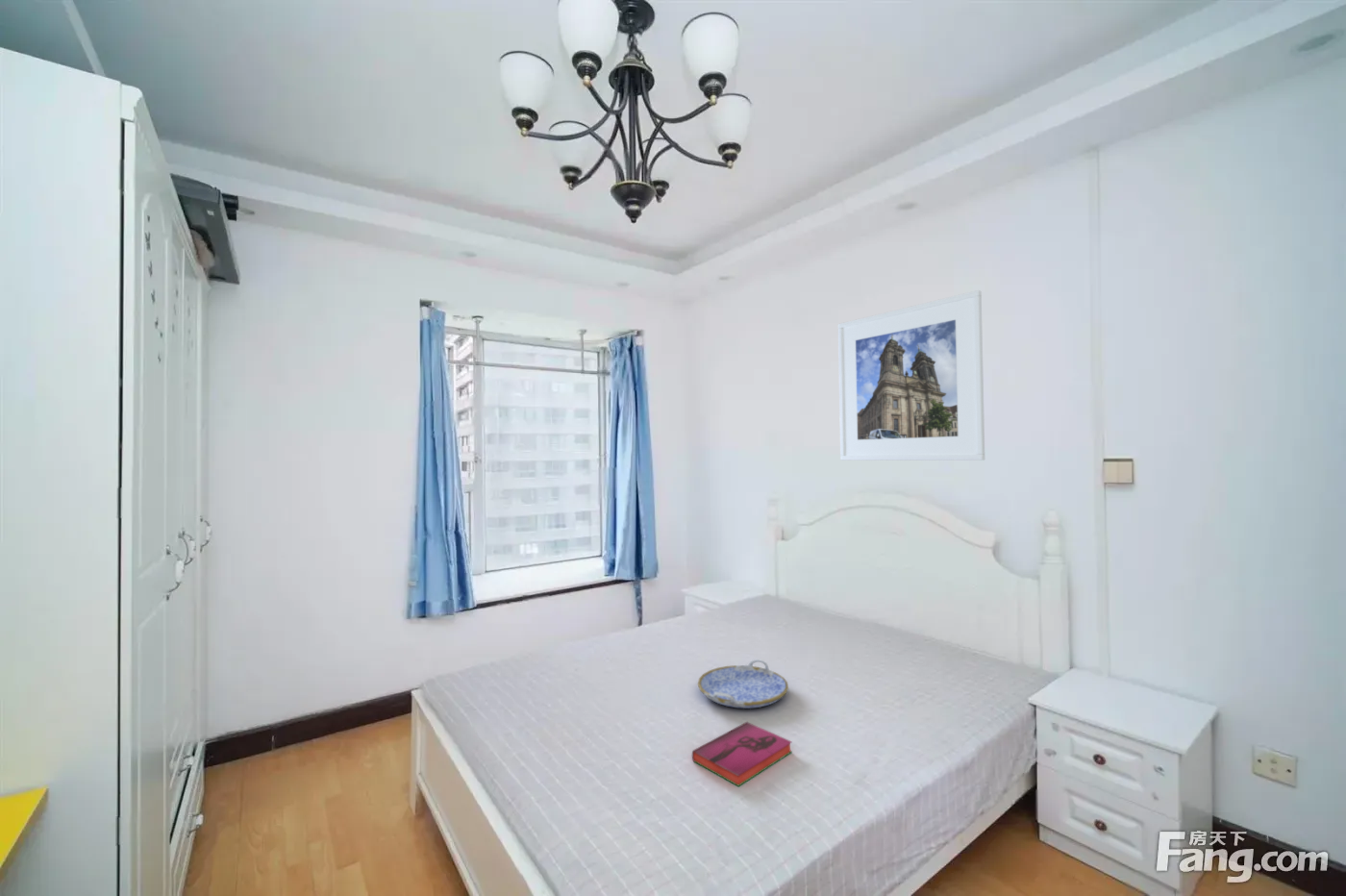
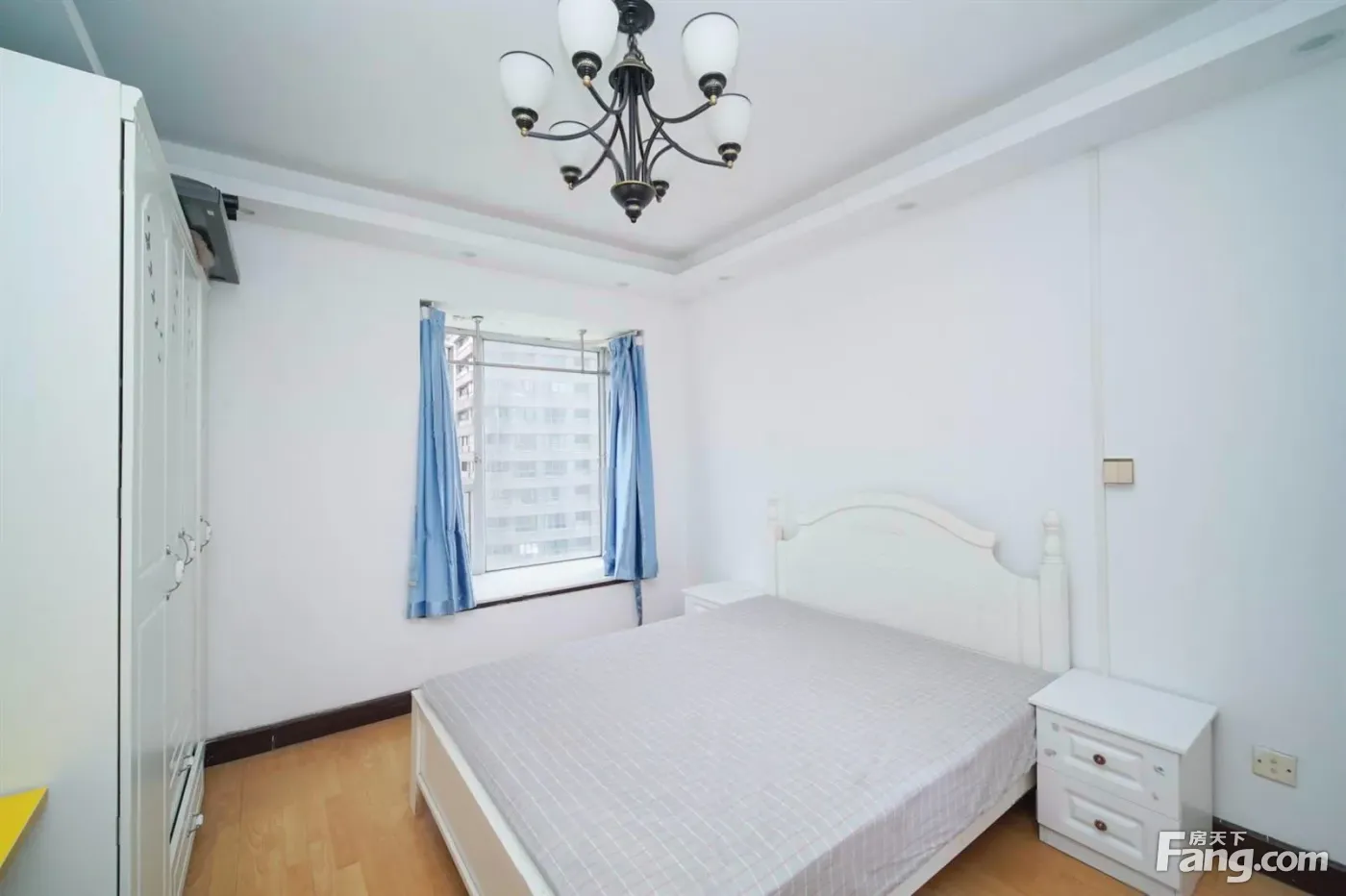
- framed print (903, 385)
- serving tray (742, 684)
- hardback book (742, 751)
